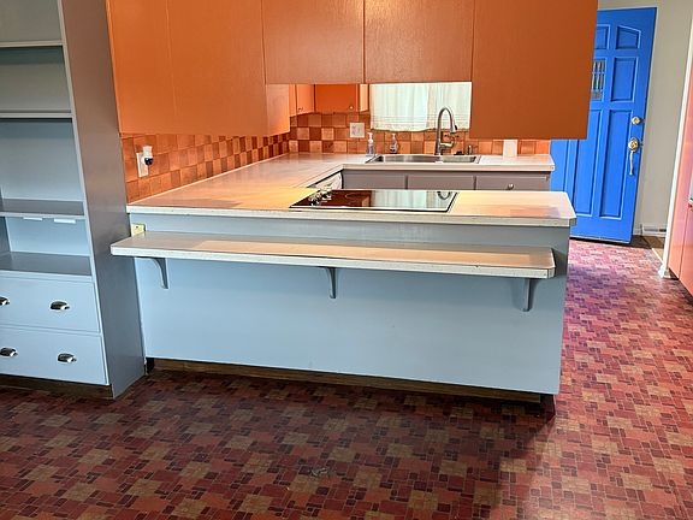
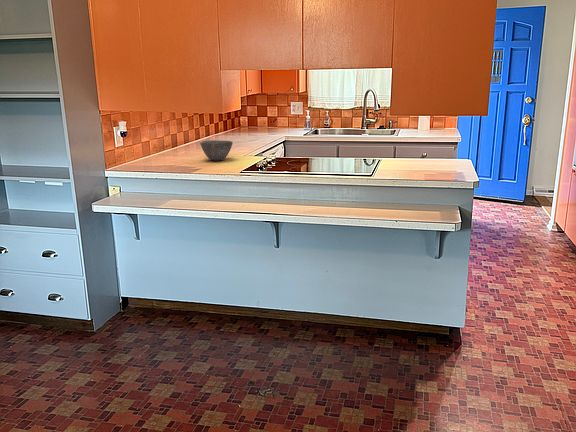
+ bowl (217, 150)
